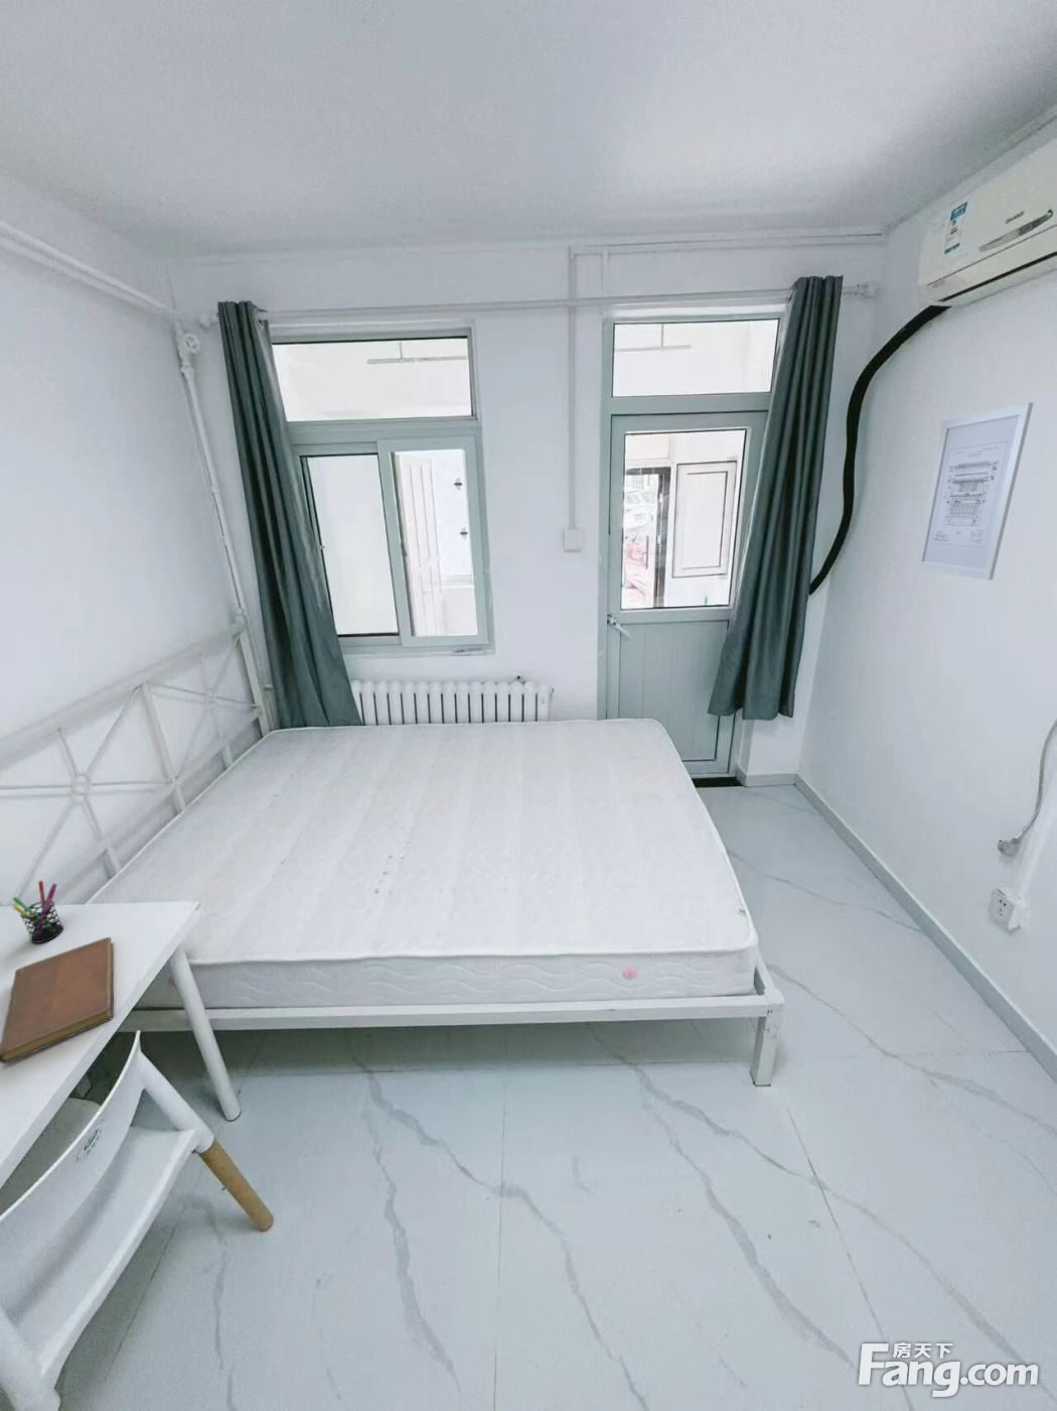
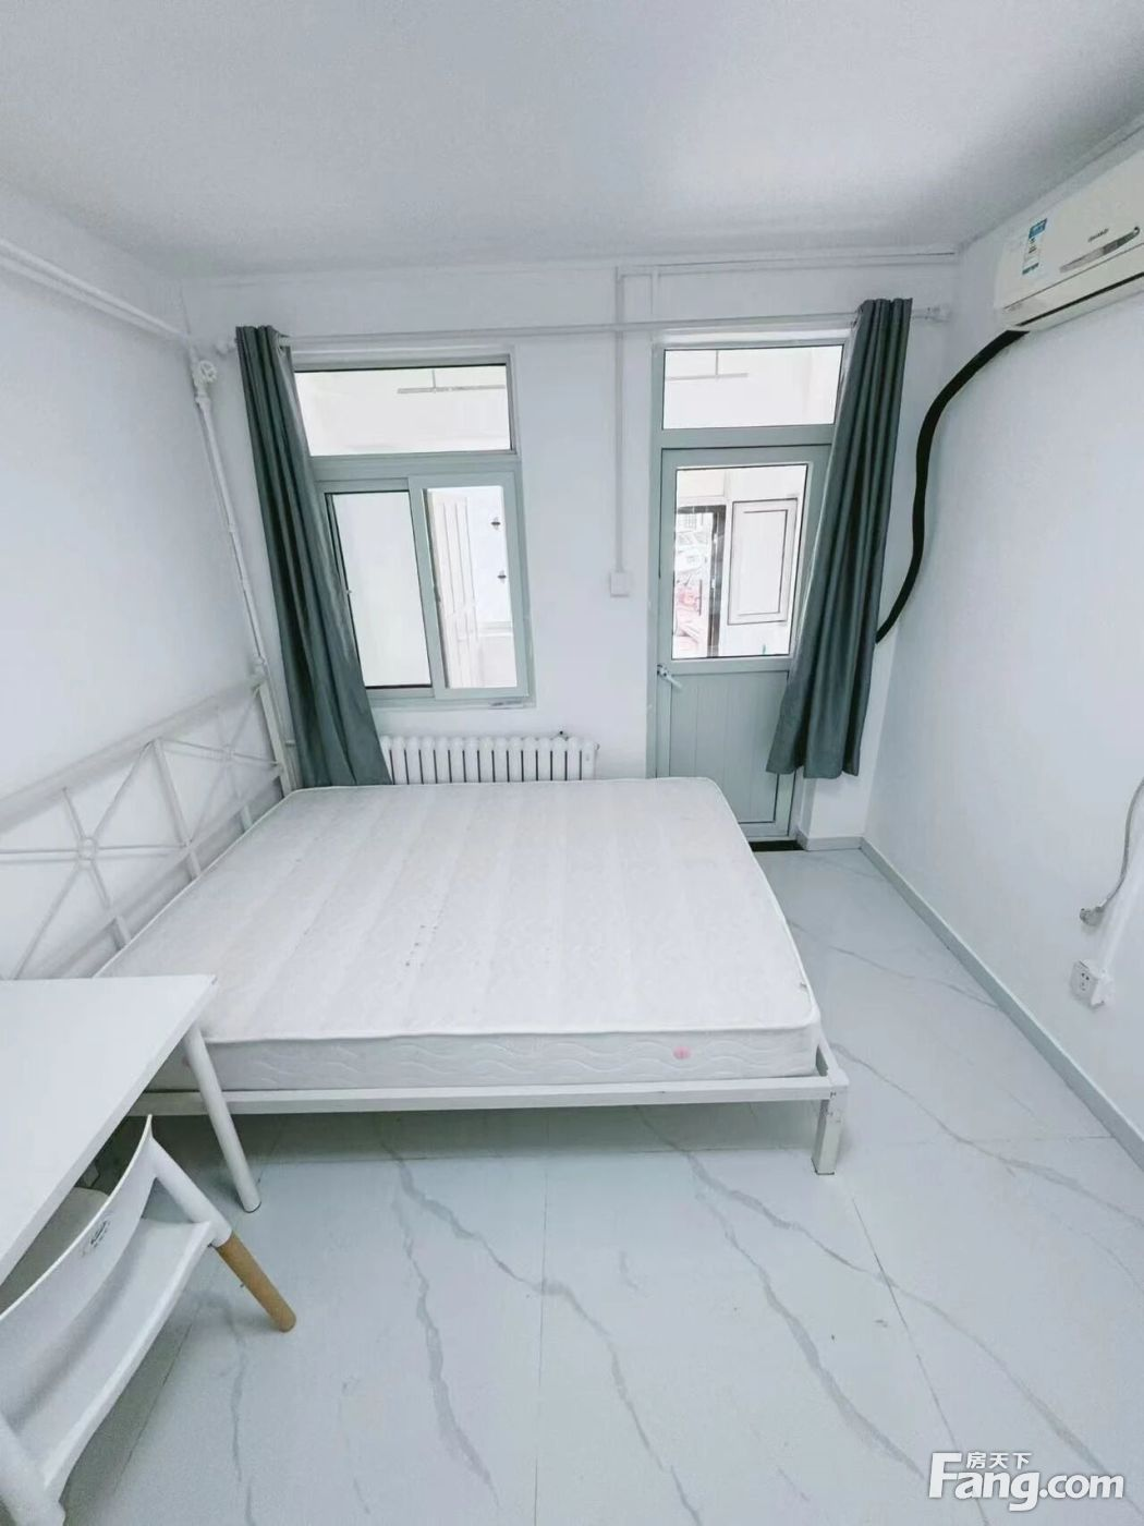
- notebook (61, 993)
- wall art (966, 496)
- pen holder (37, 910)
